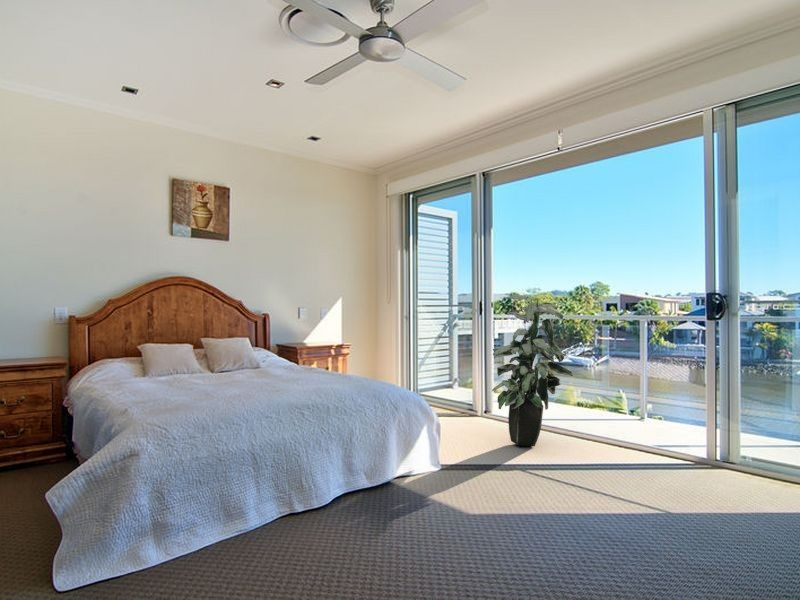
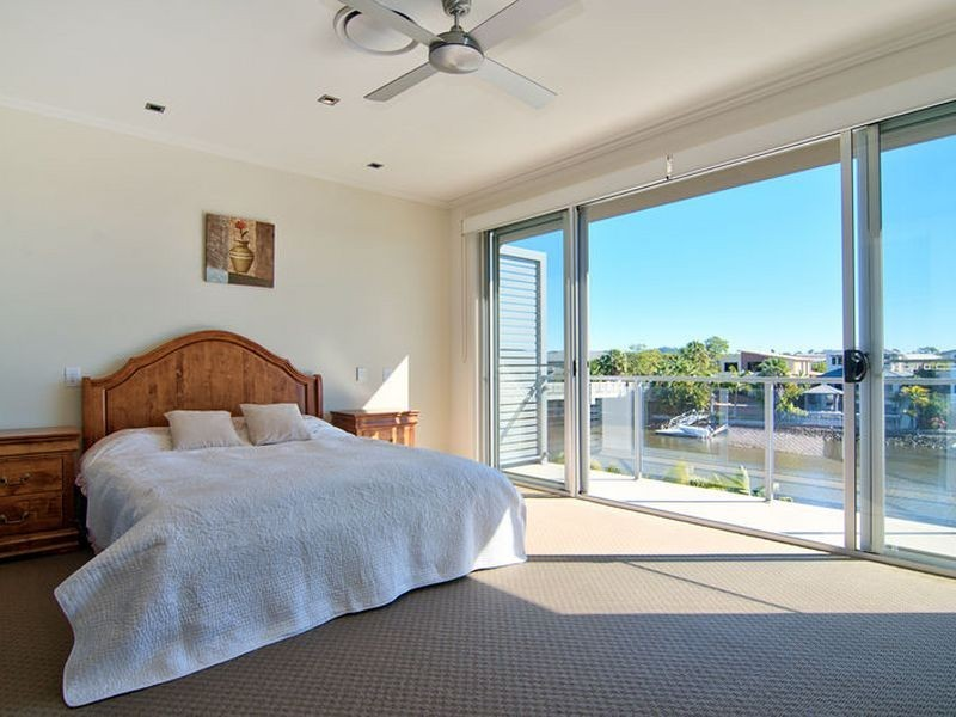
- indoor plant (526, 368)
